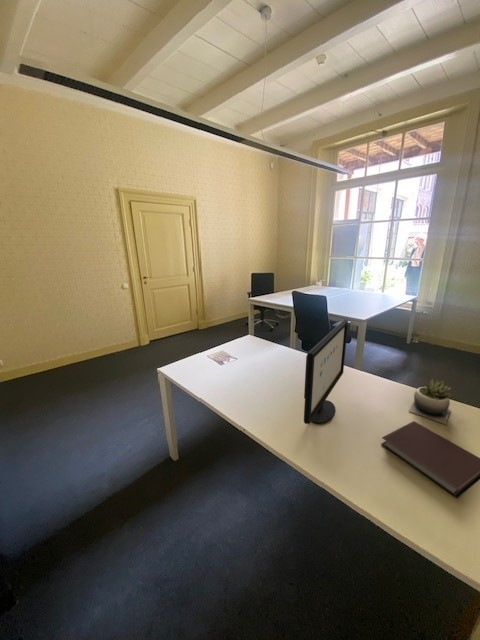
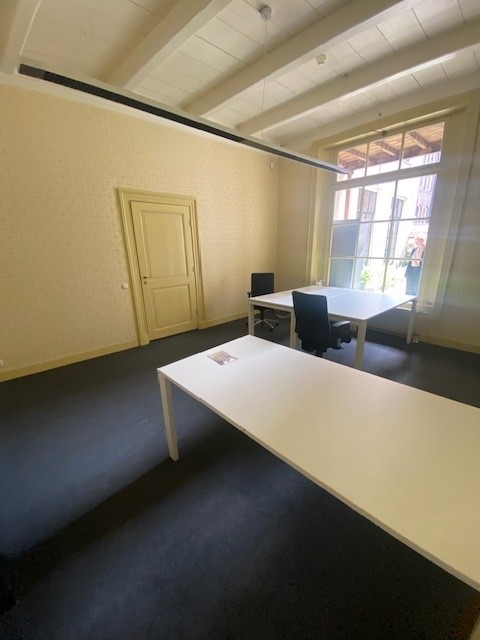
- succulent plant (432, 395)
- computer monitor (327, 375)
- notebook (432, 453)
